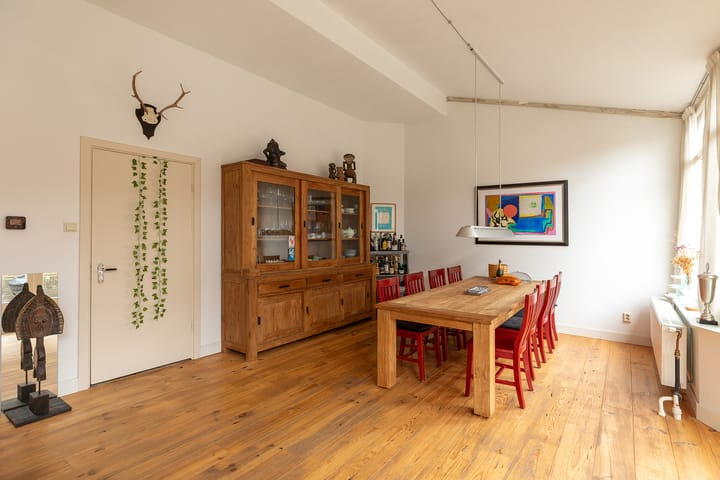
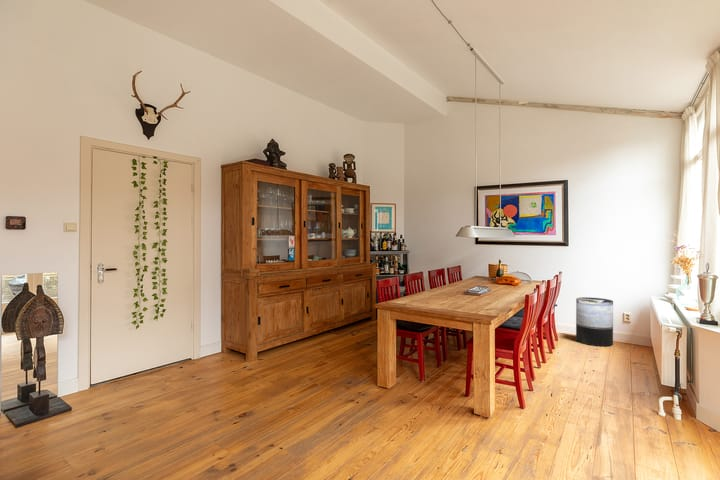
+ trash can (594, 320)
